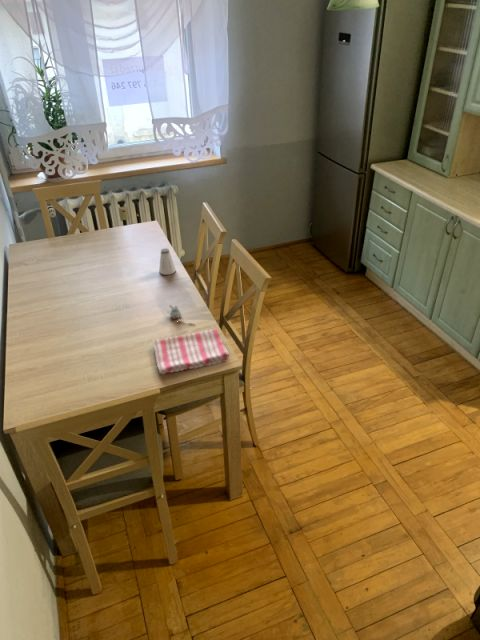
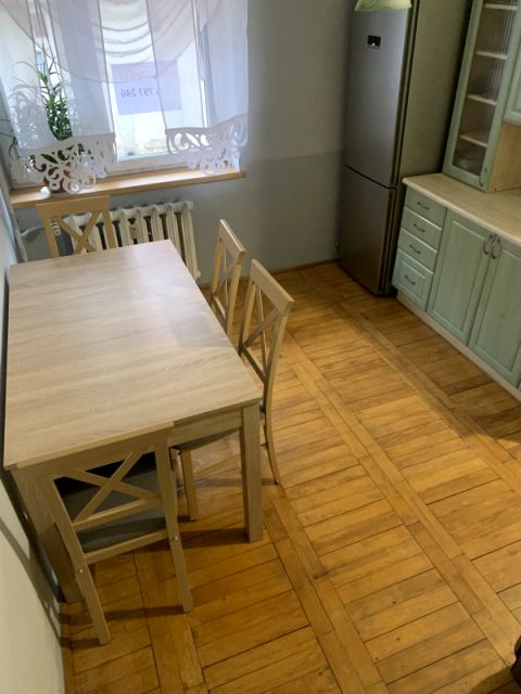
- cup (180, 312)
- saltshaker (166, 260)
- dish towel (189, 349)
